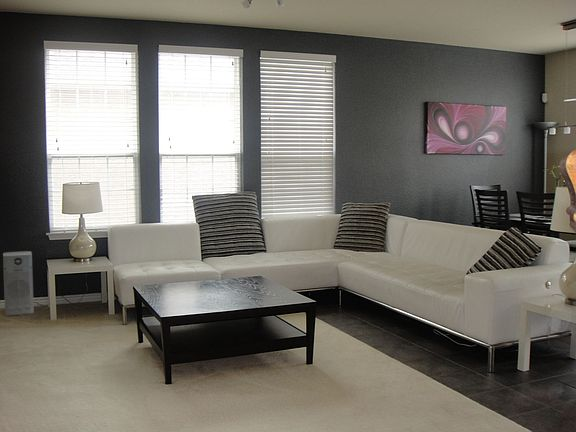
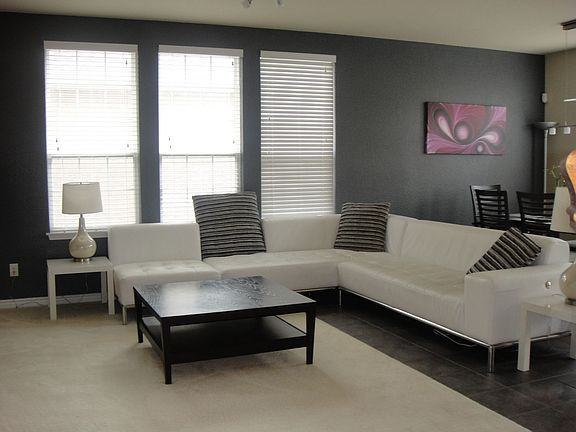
- air purifier (18, 282)
